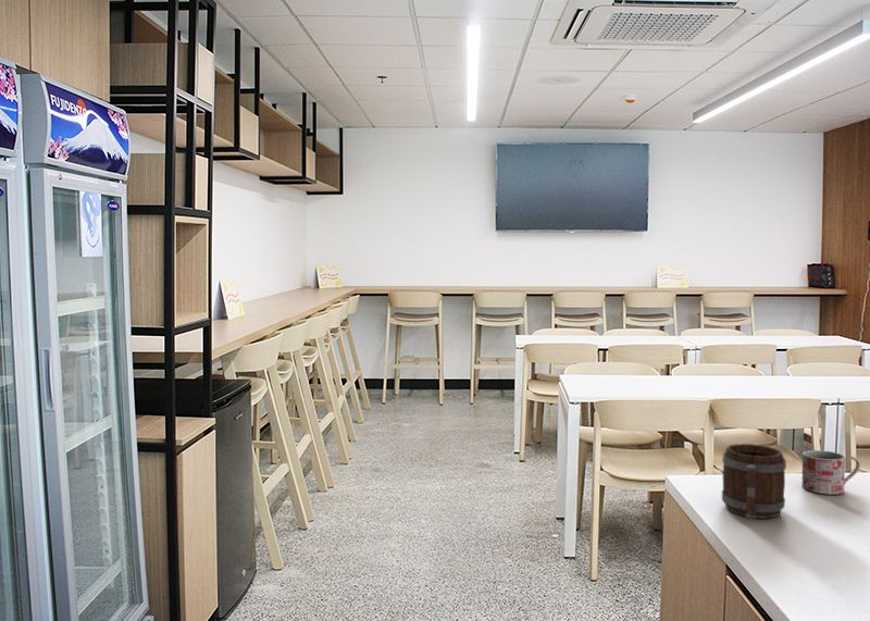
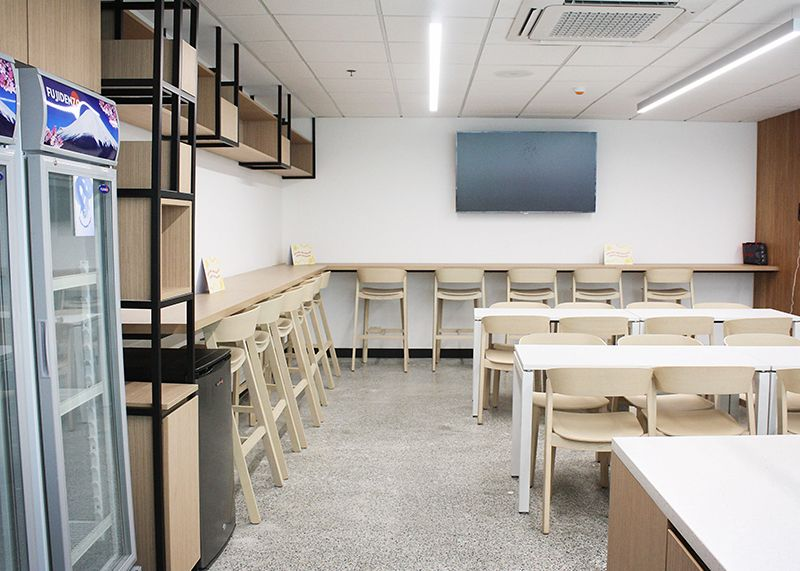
- mug (831, 472)
- mug (753, 482)
